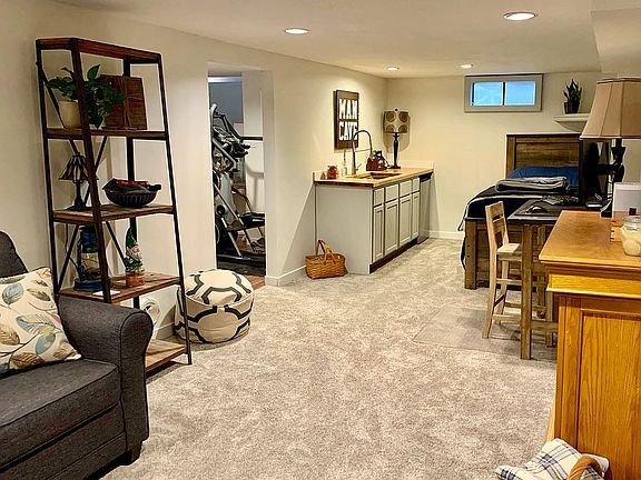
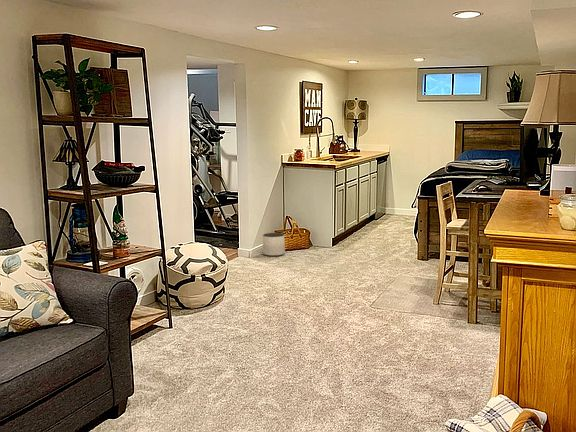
+ planter (273, 244)
